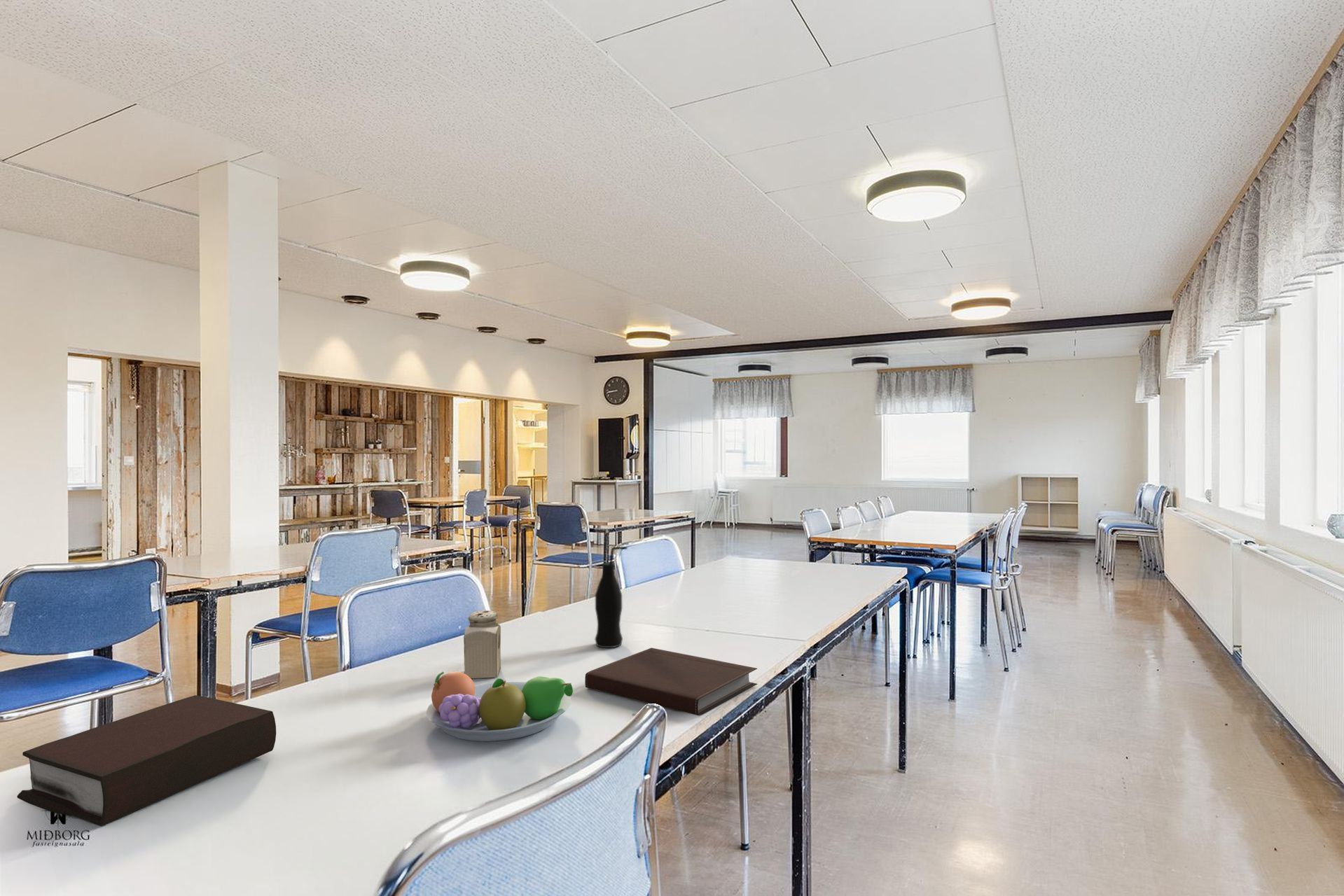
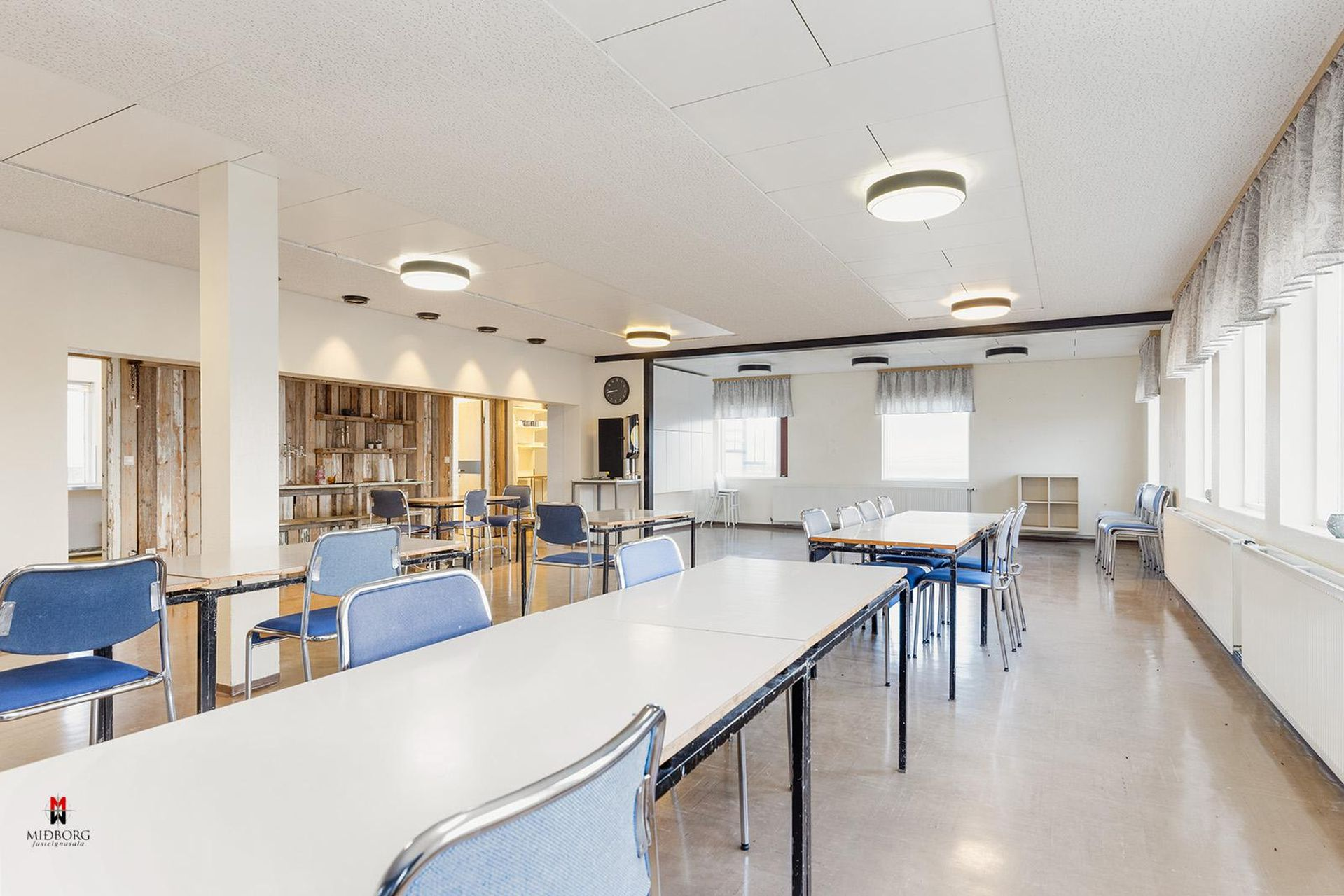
- bottle (613, 595)
- bible (155, 752)
- fruit bowl (504, 692)
- notebook (672, 678)
- salt shaker (483, 643)
